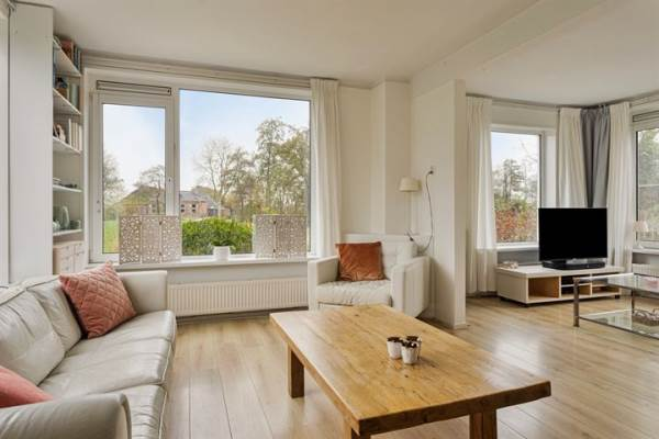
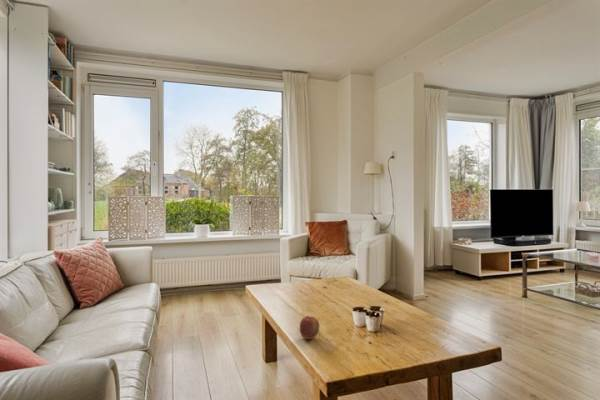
+ apple (309, 326)
